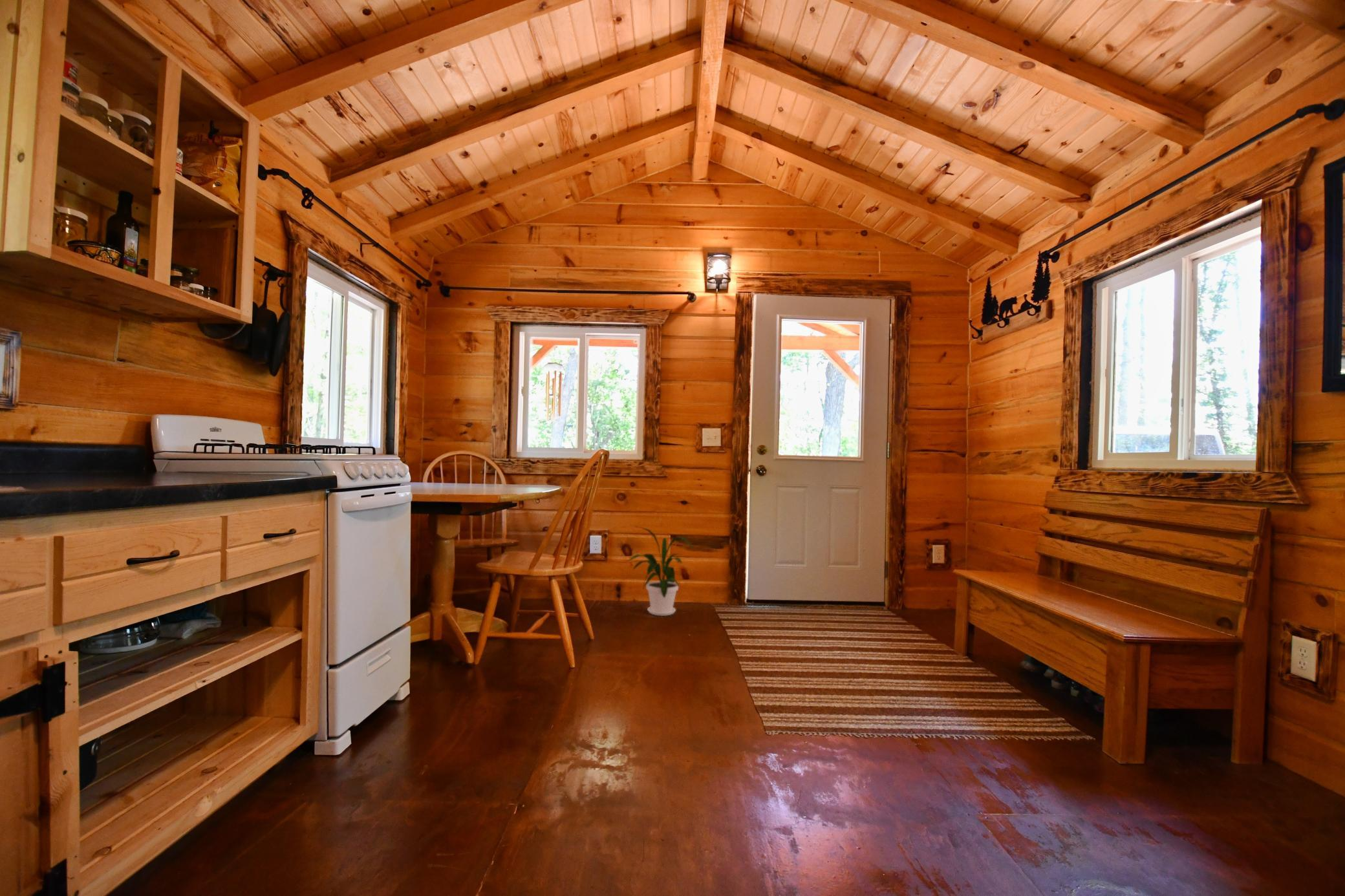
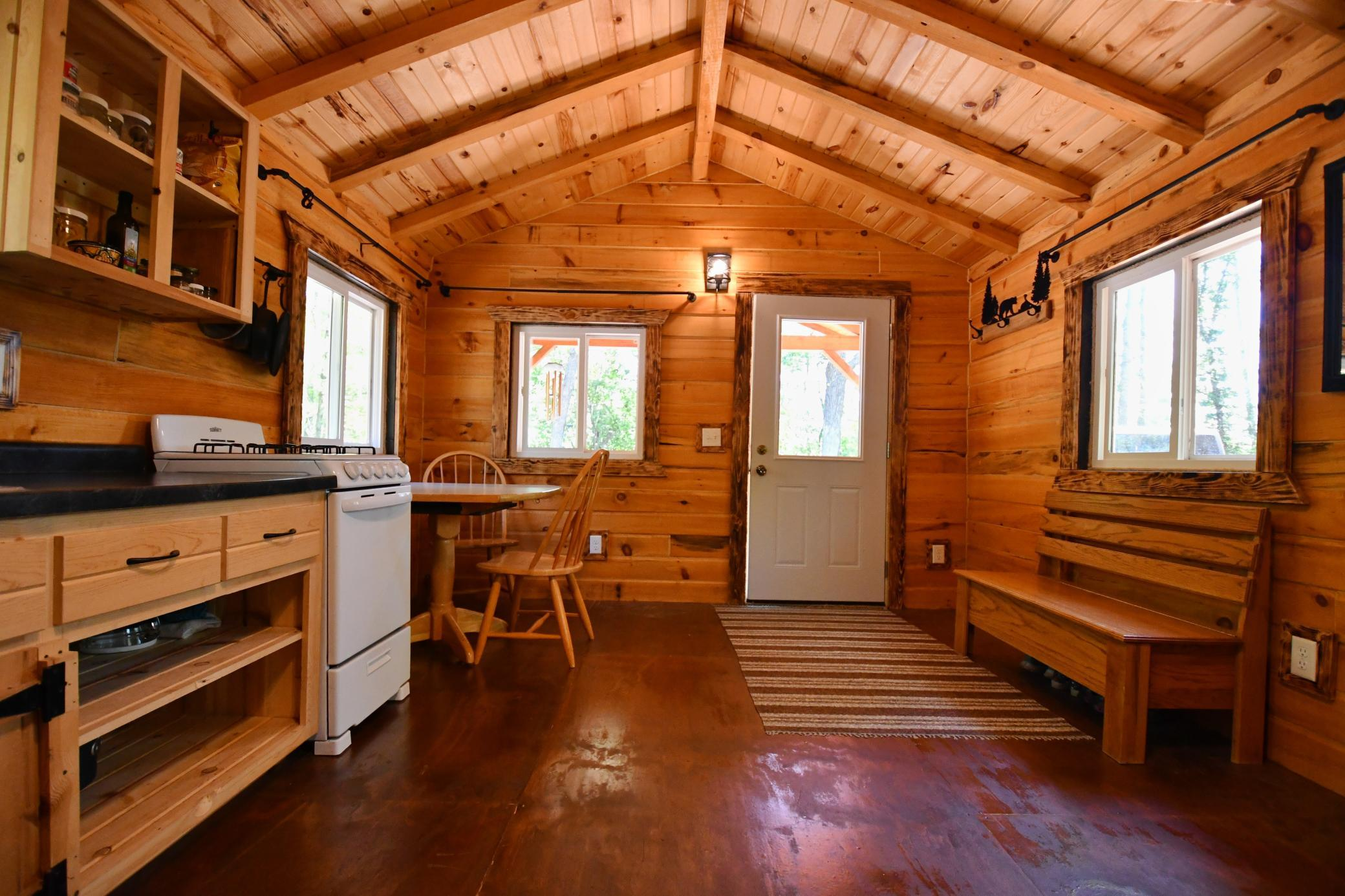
- house plant (660, 570)
